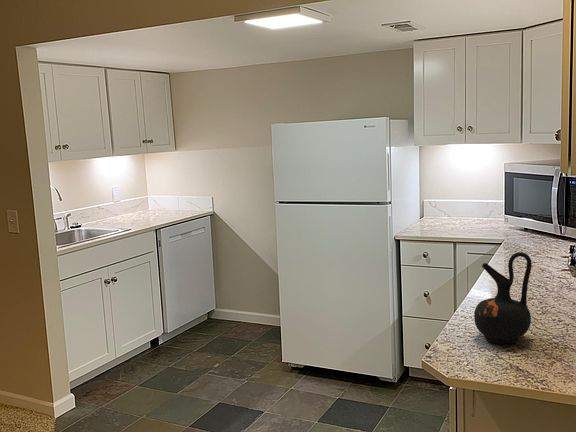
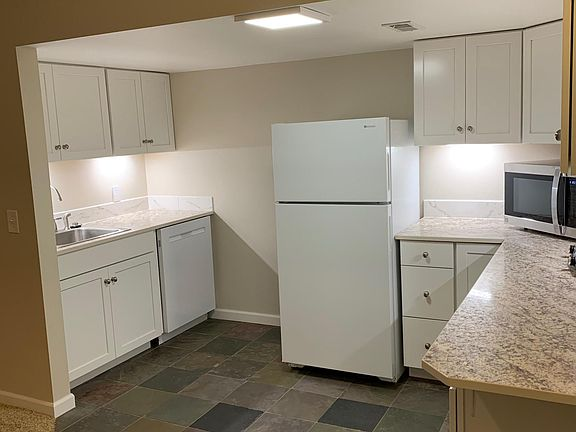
- ceramic jug (502, 296)
